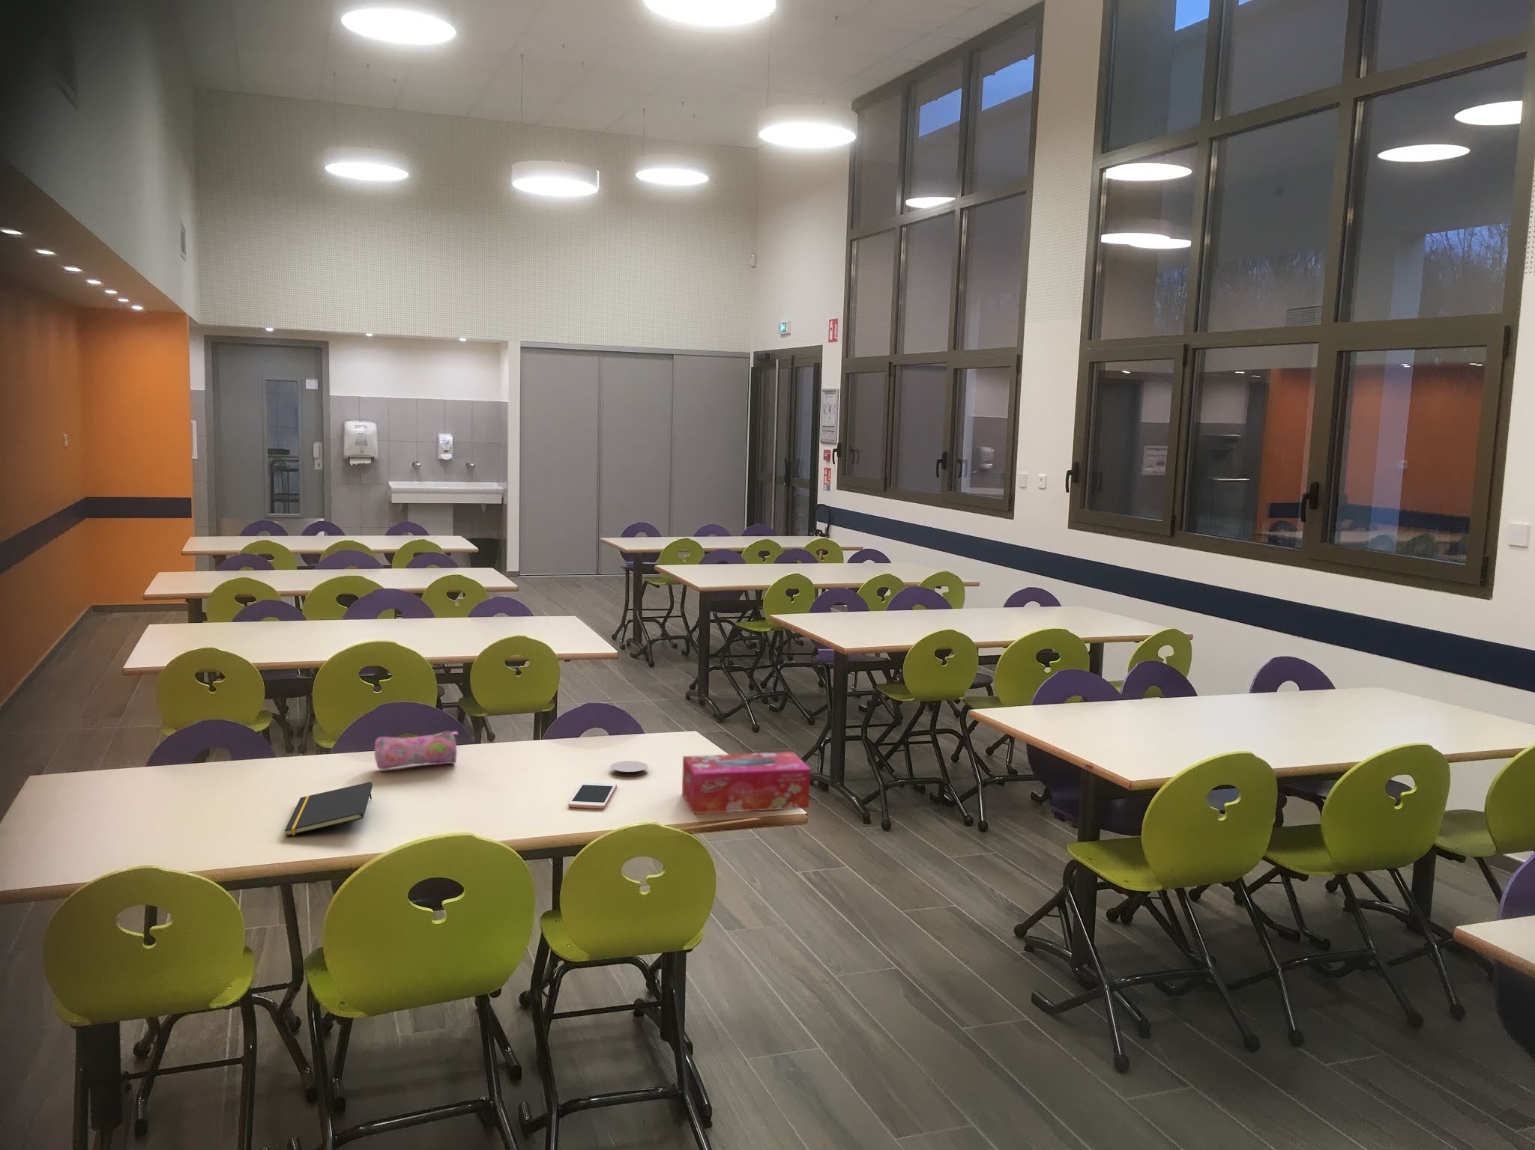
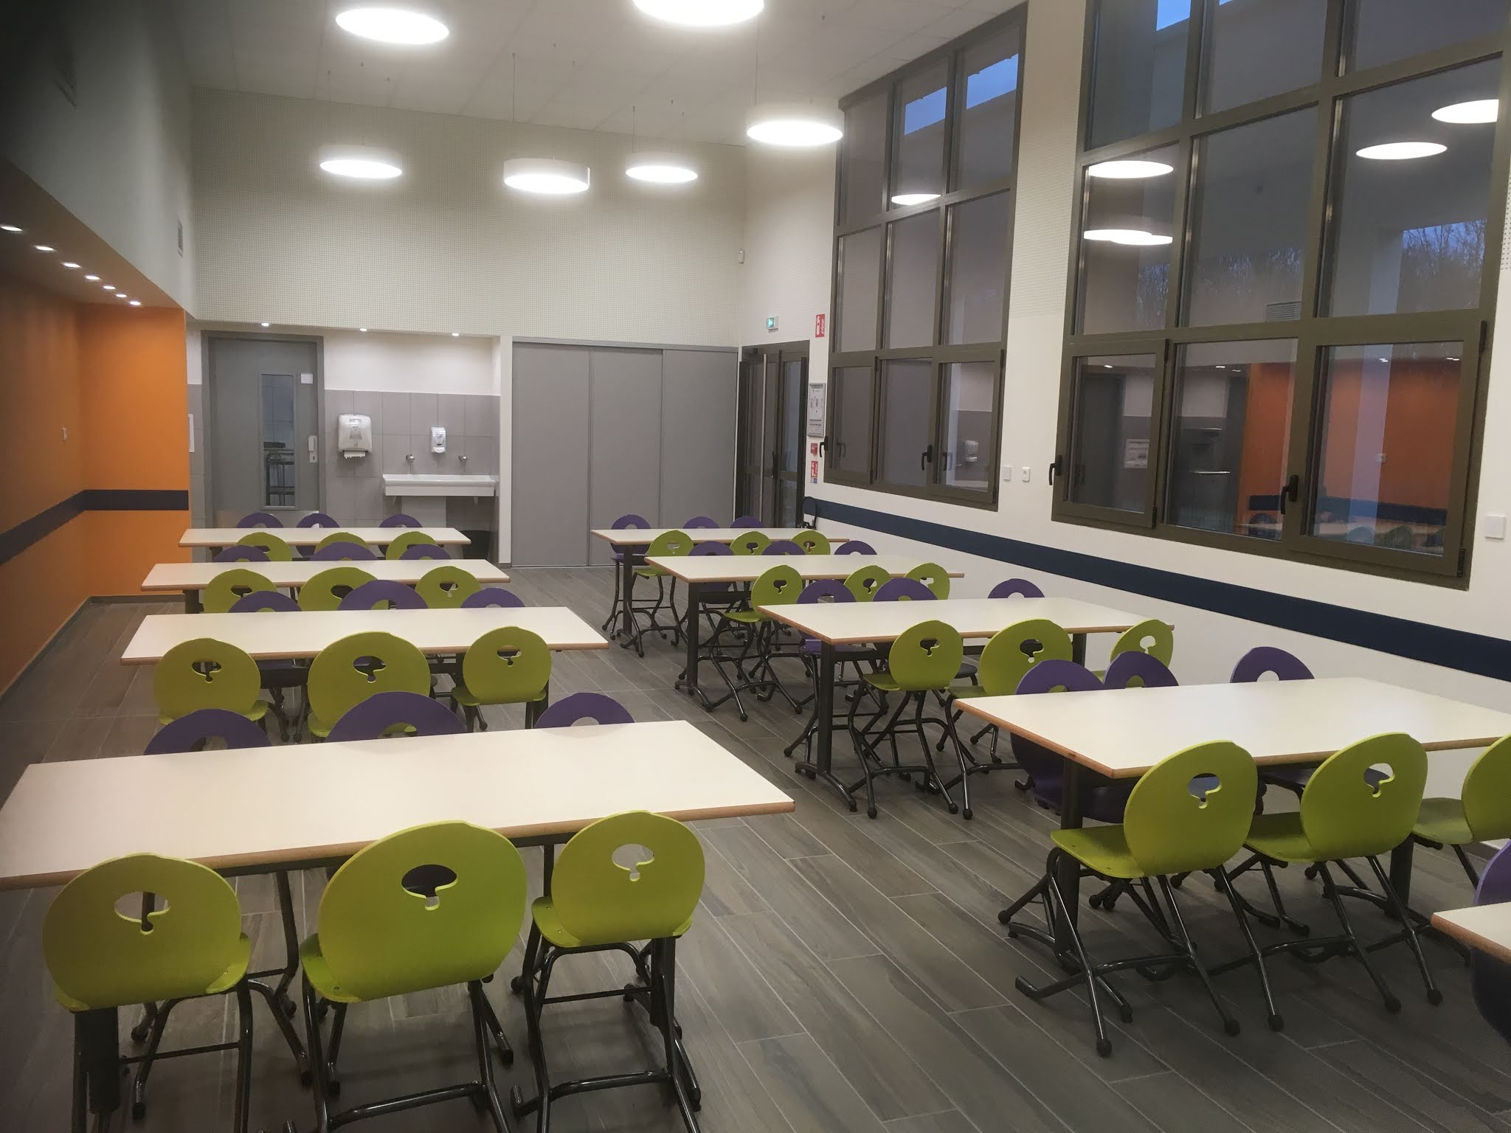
- coaster (629, 768)
- tissue box (745, 782)
- pencil case (417, 749)
- cell phone (593, 795)
- notepad (330, 807)
